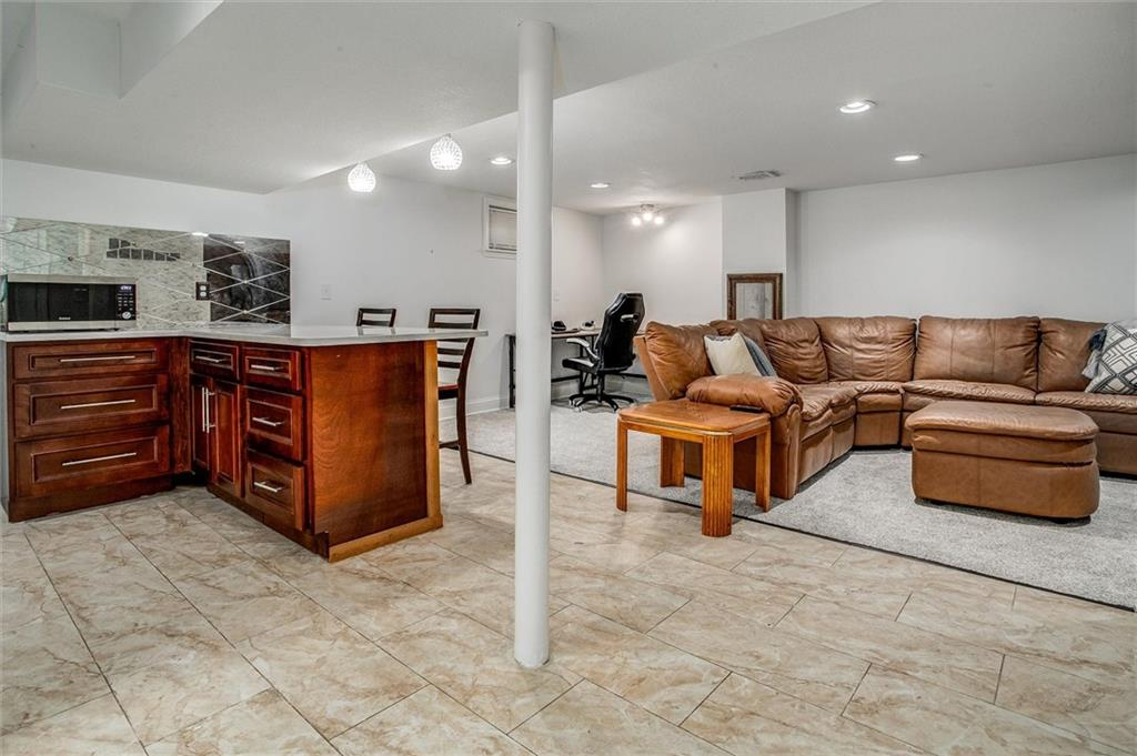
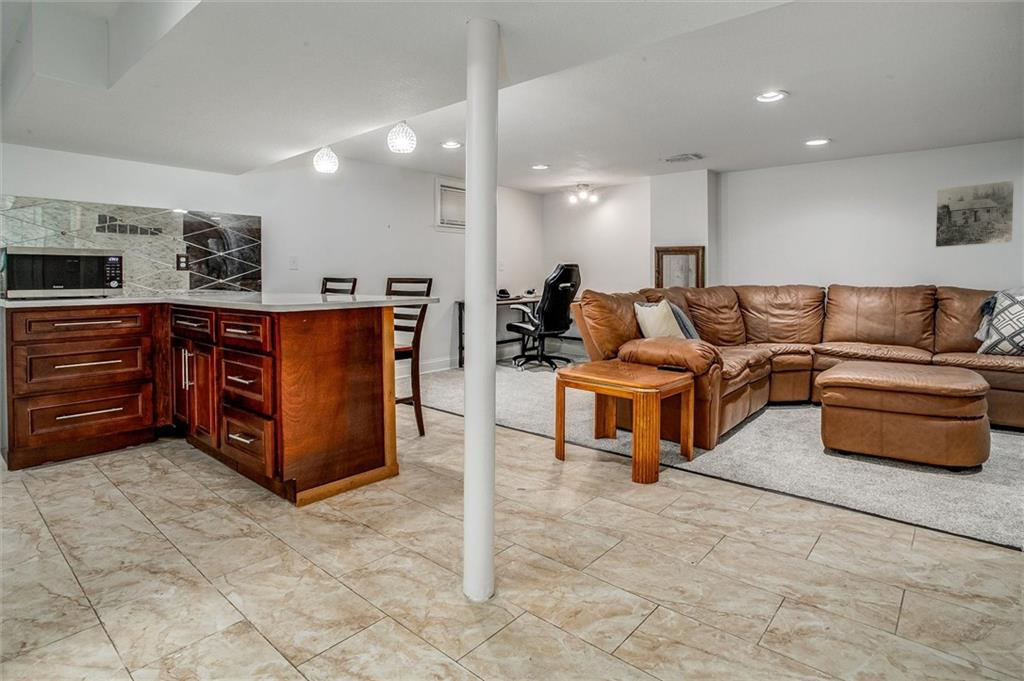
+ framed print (973, 214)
